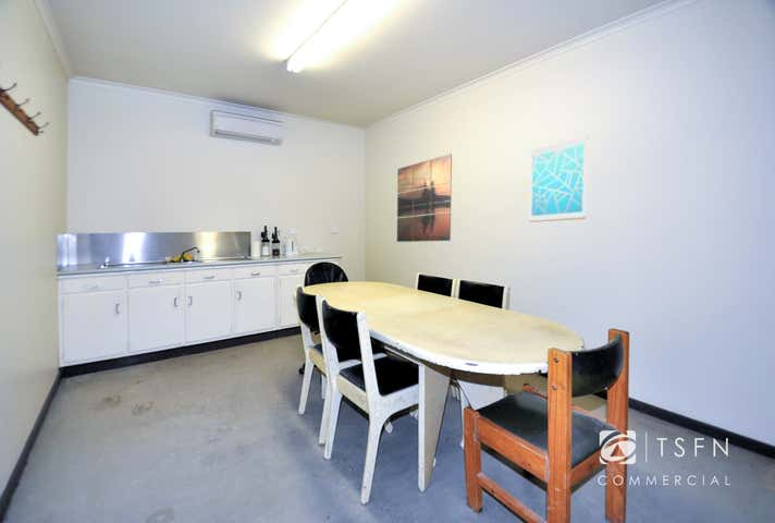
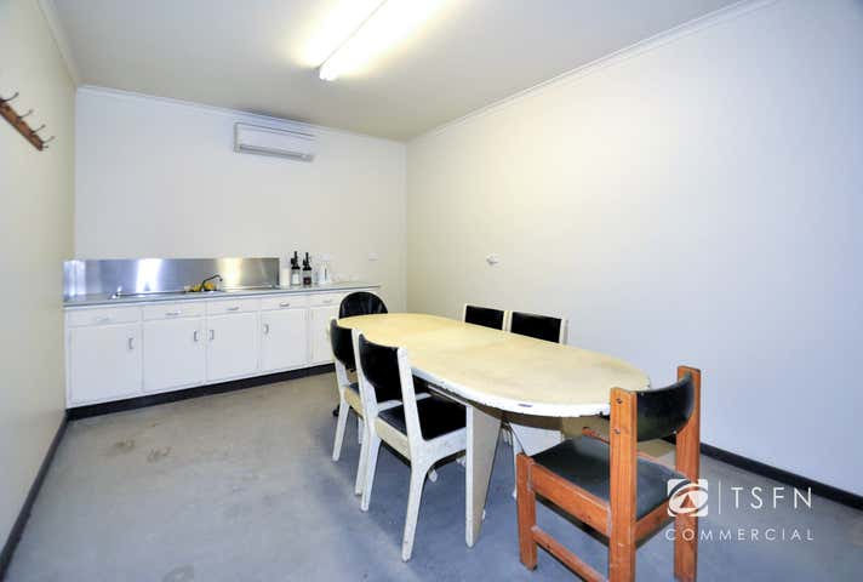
- wall art (556, 182)
- wall art (421, 202)
